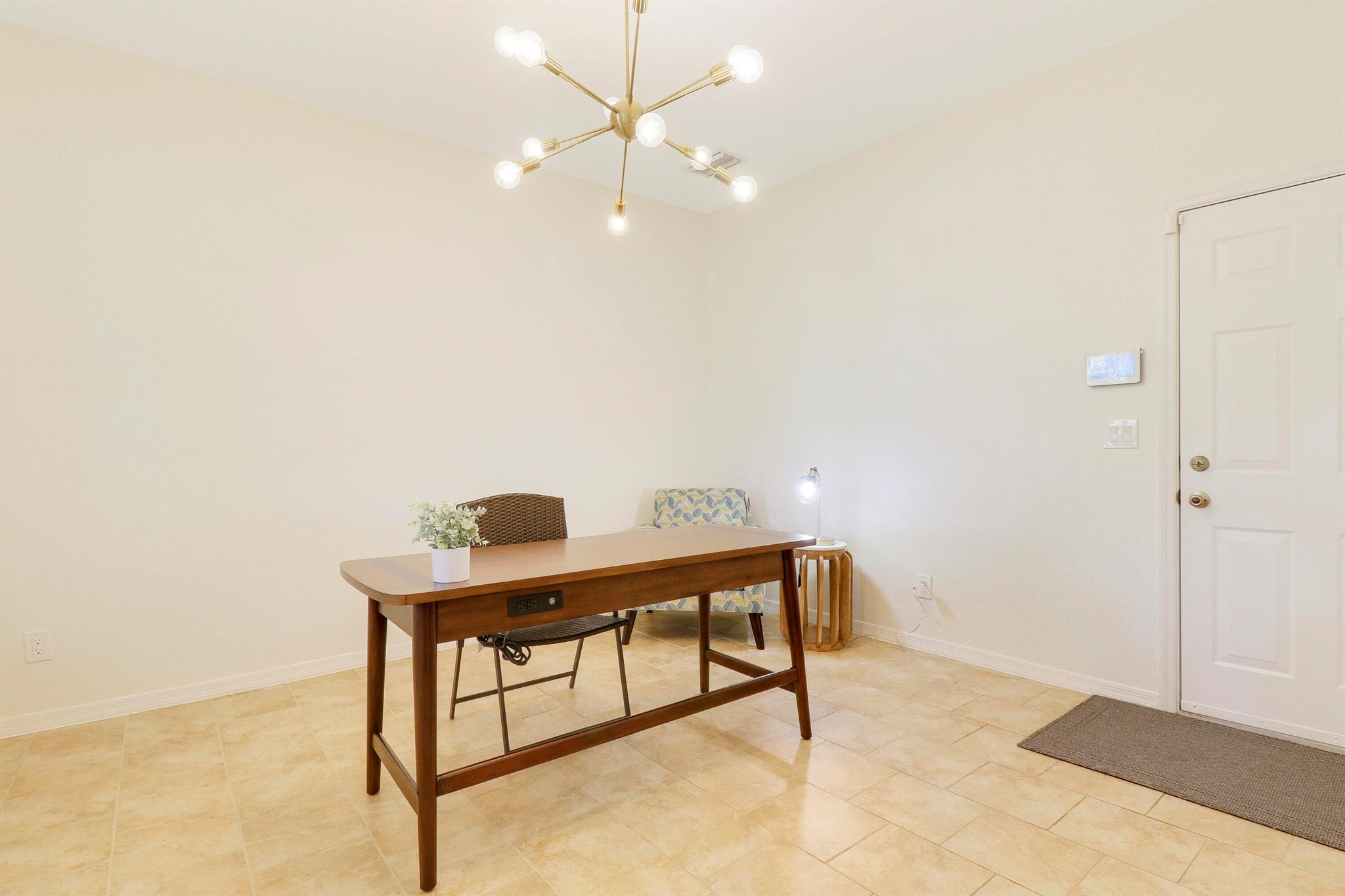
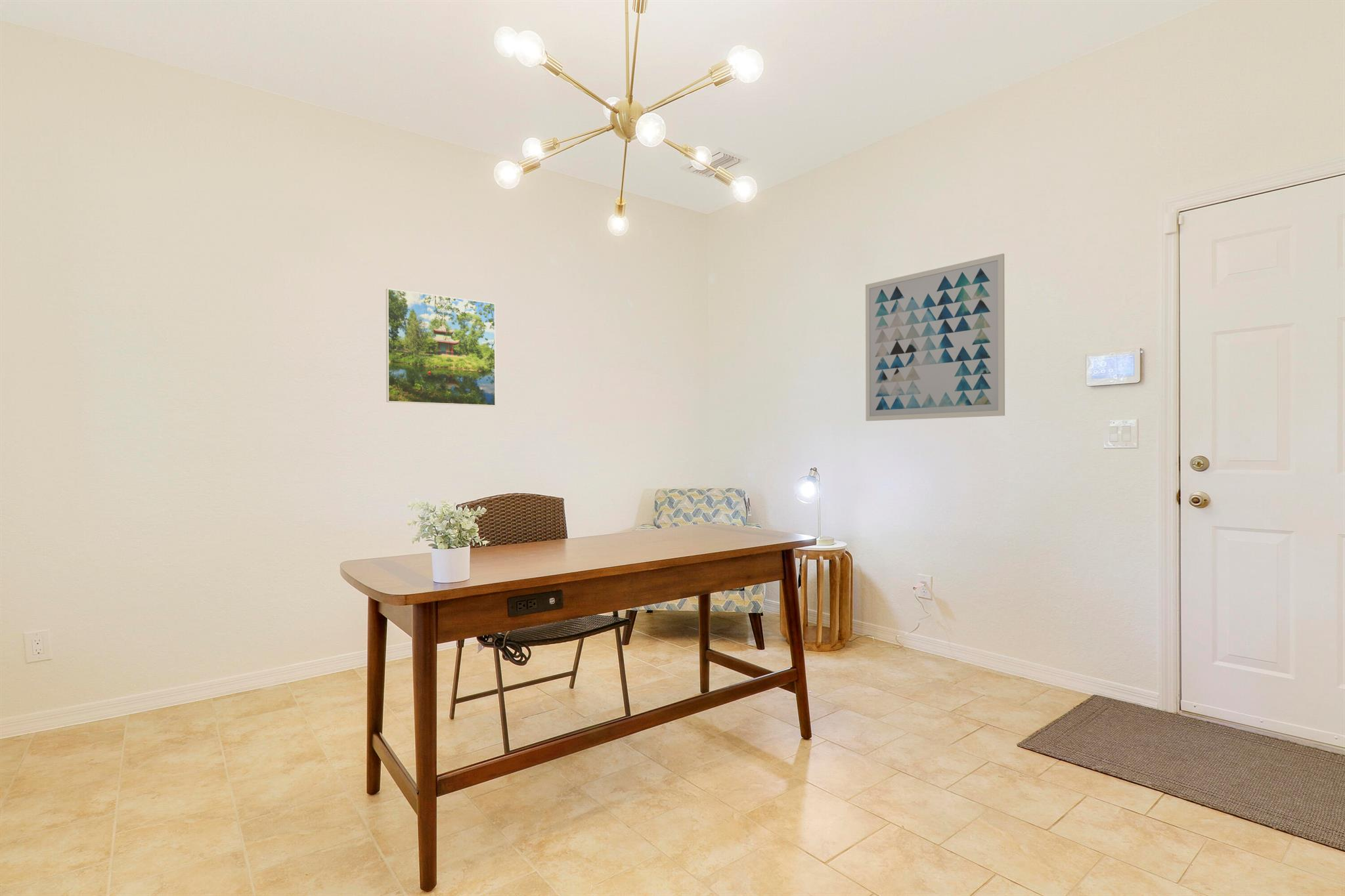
+ wall art (929, 344)
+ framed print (443, 350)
